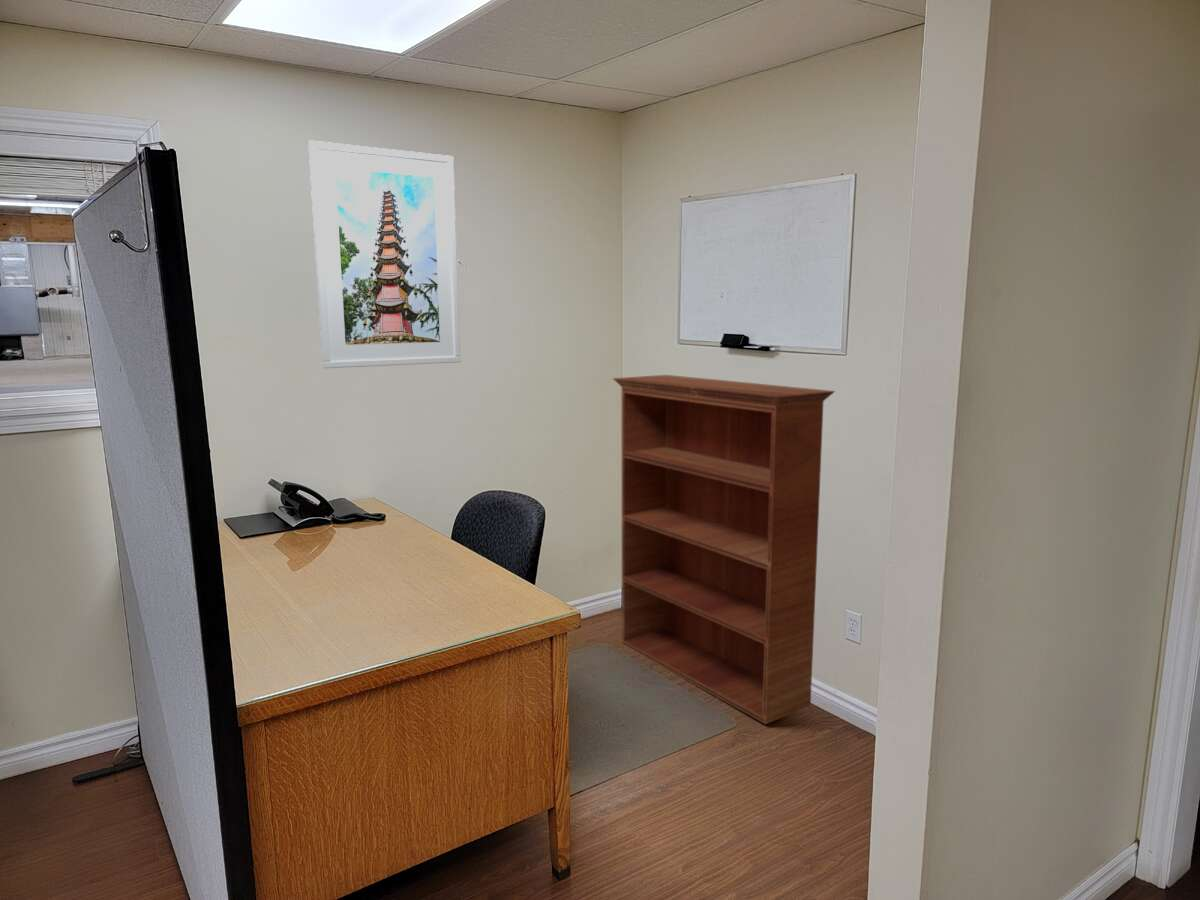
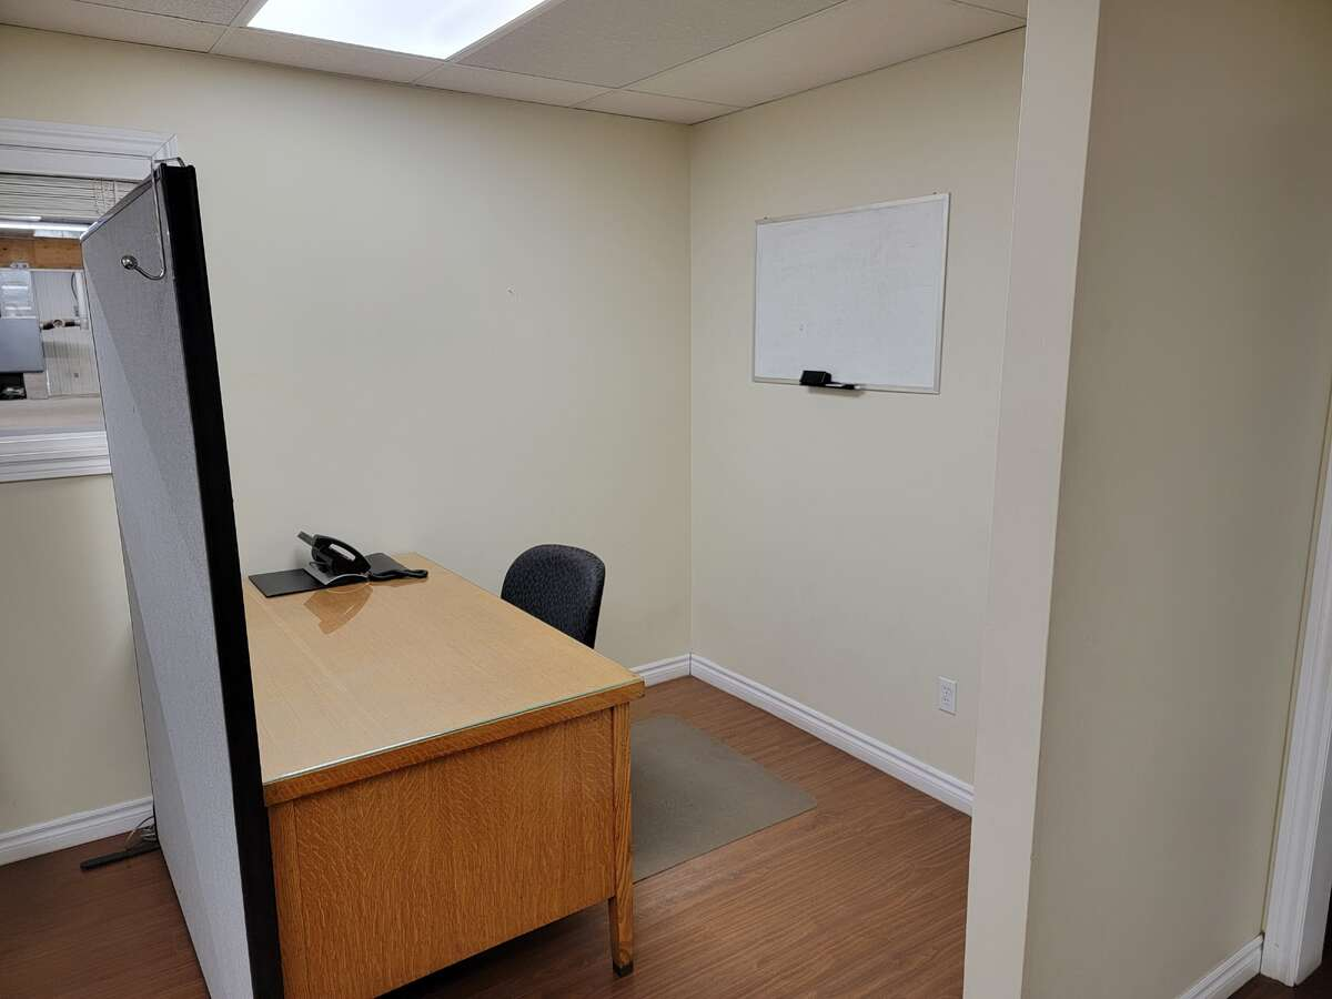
- bookcase (710, 532)
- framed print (389, 259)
